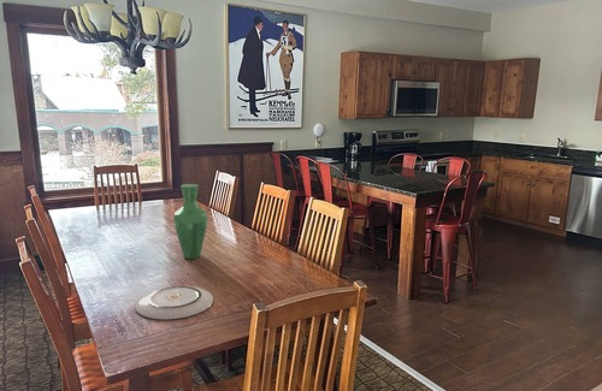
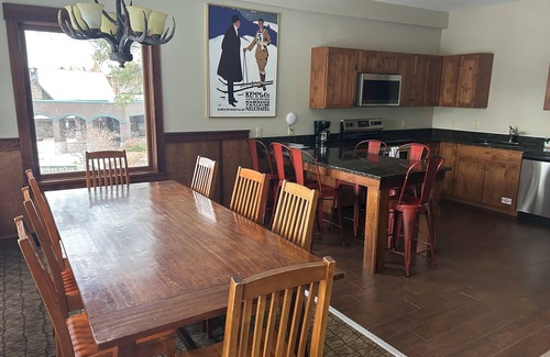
- plate (175, 298)
- vase (190, 221)
